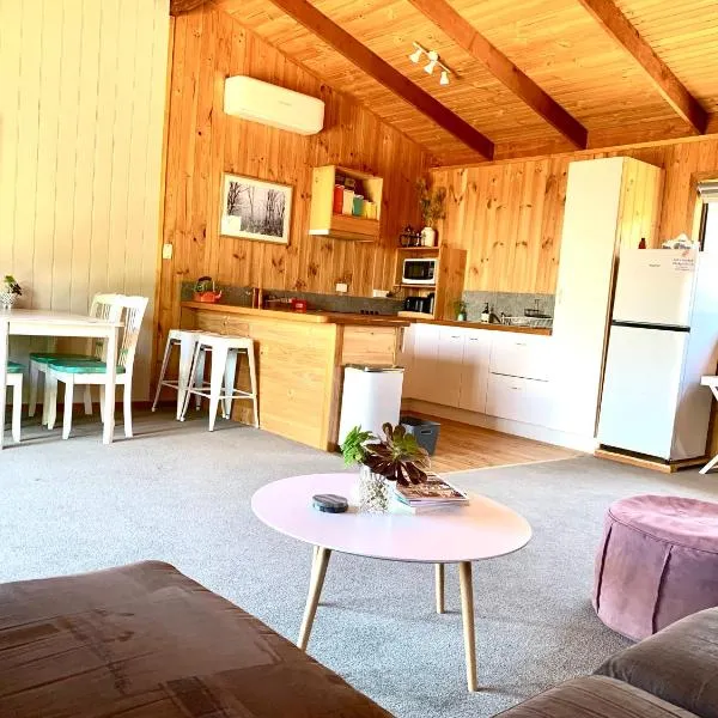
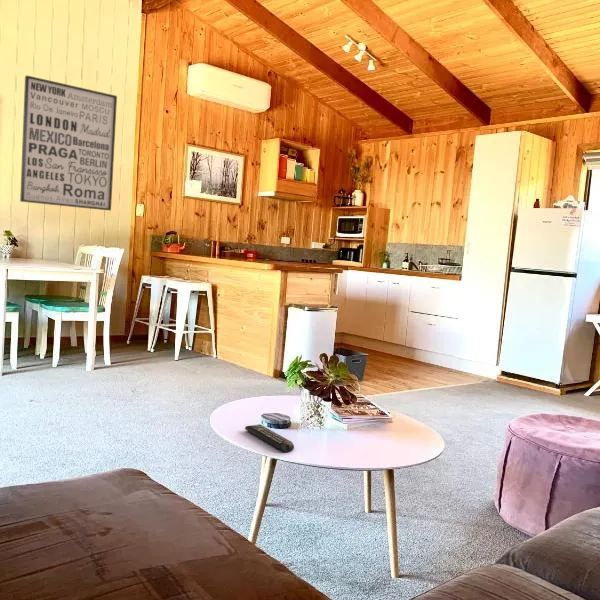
+ wall art (70, 146)
+ remote control (268, 436)
